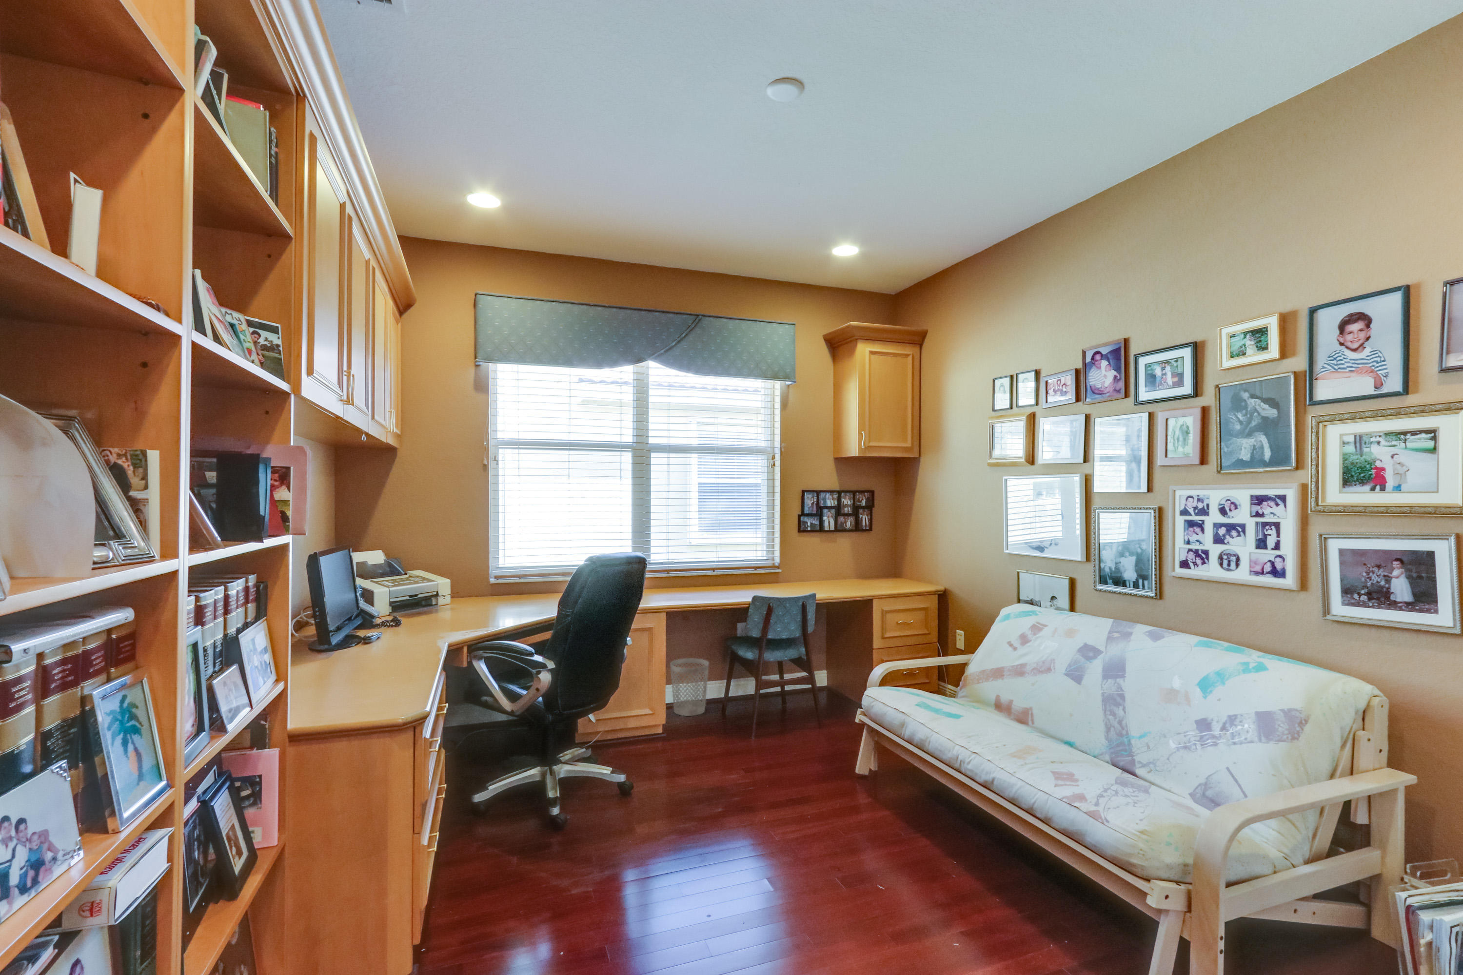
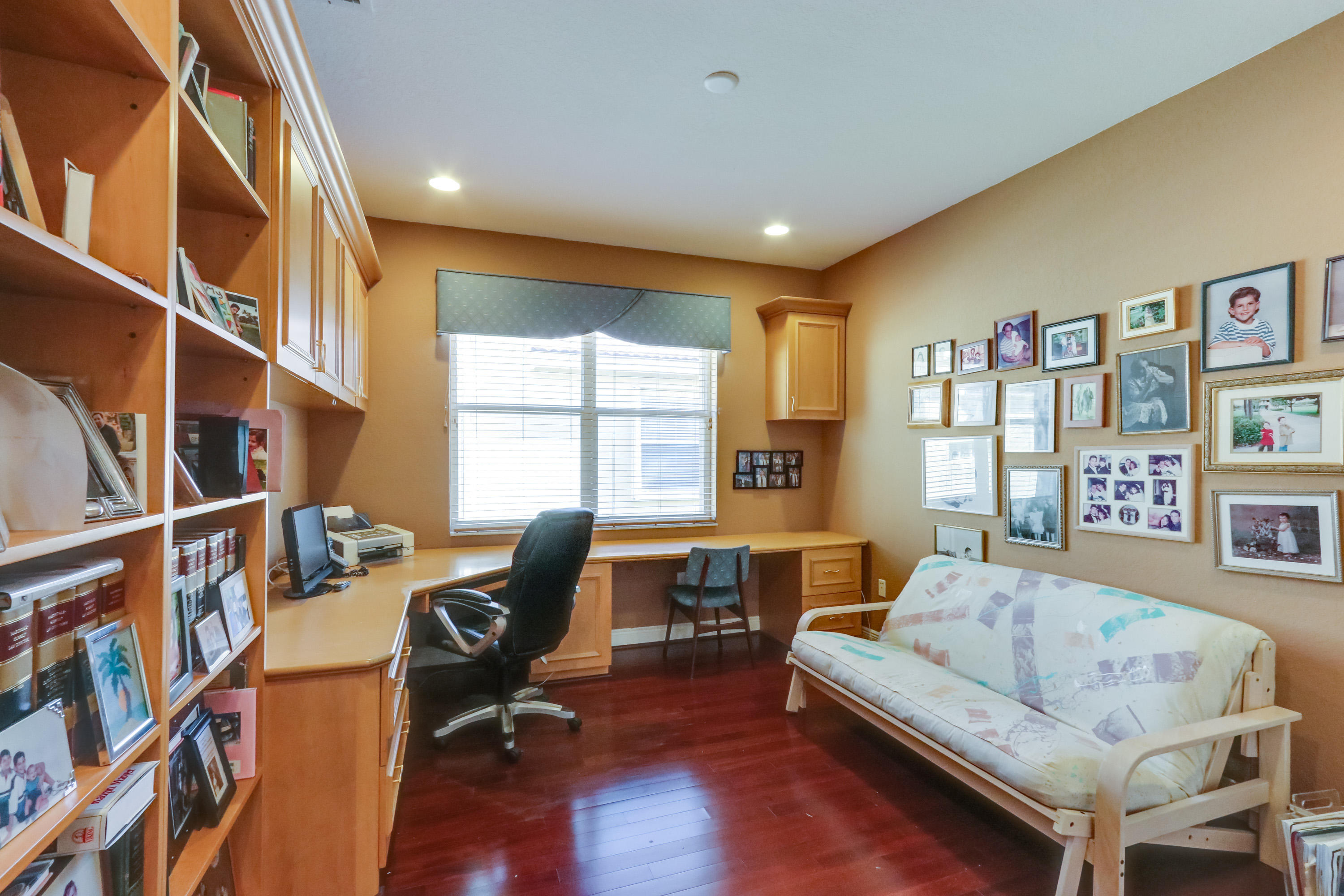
- wastebasket (689, 687)
